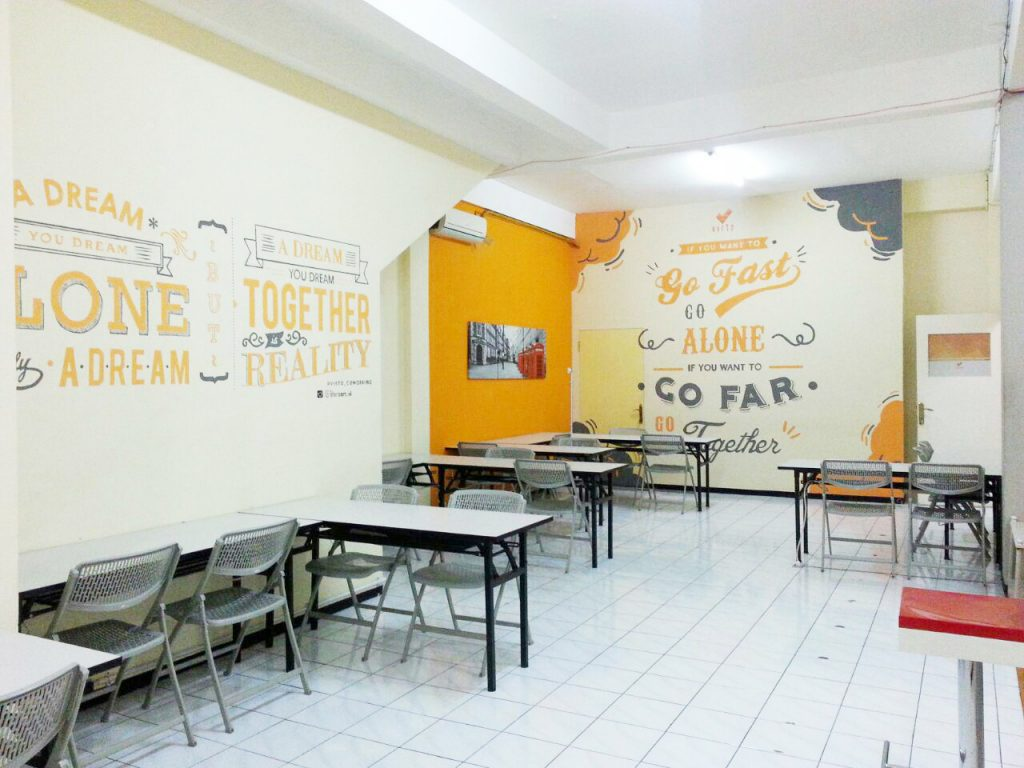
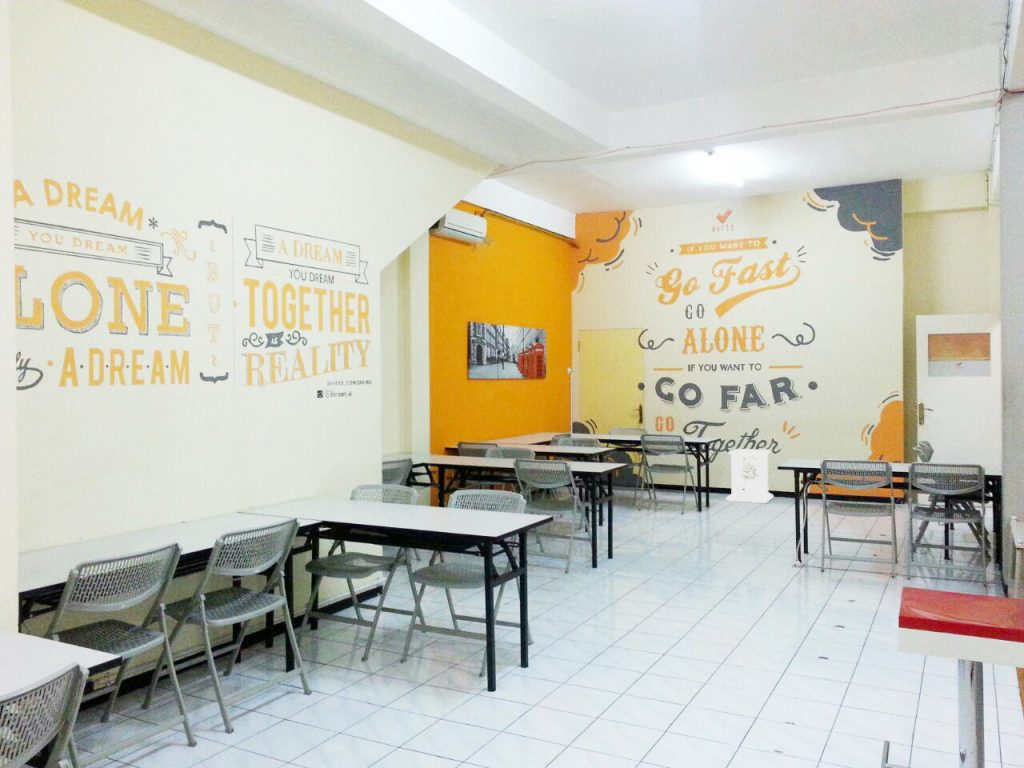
+ trash can (749, 474)
